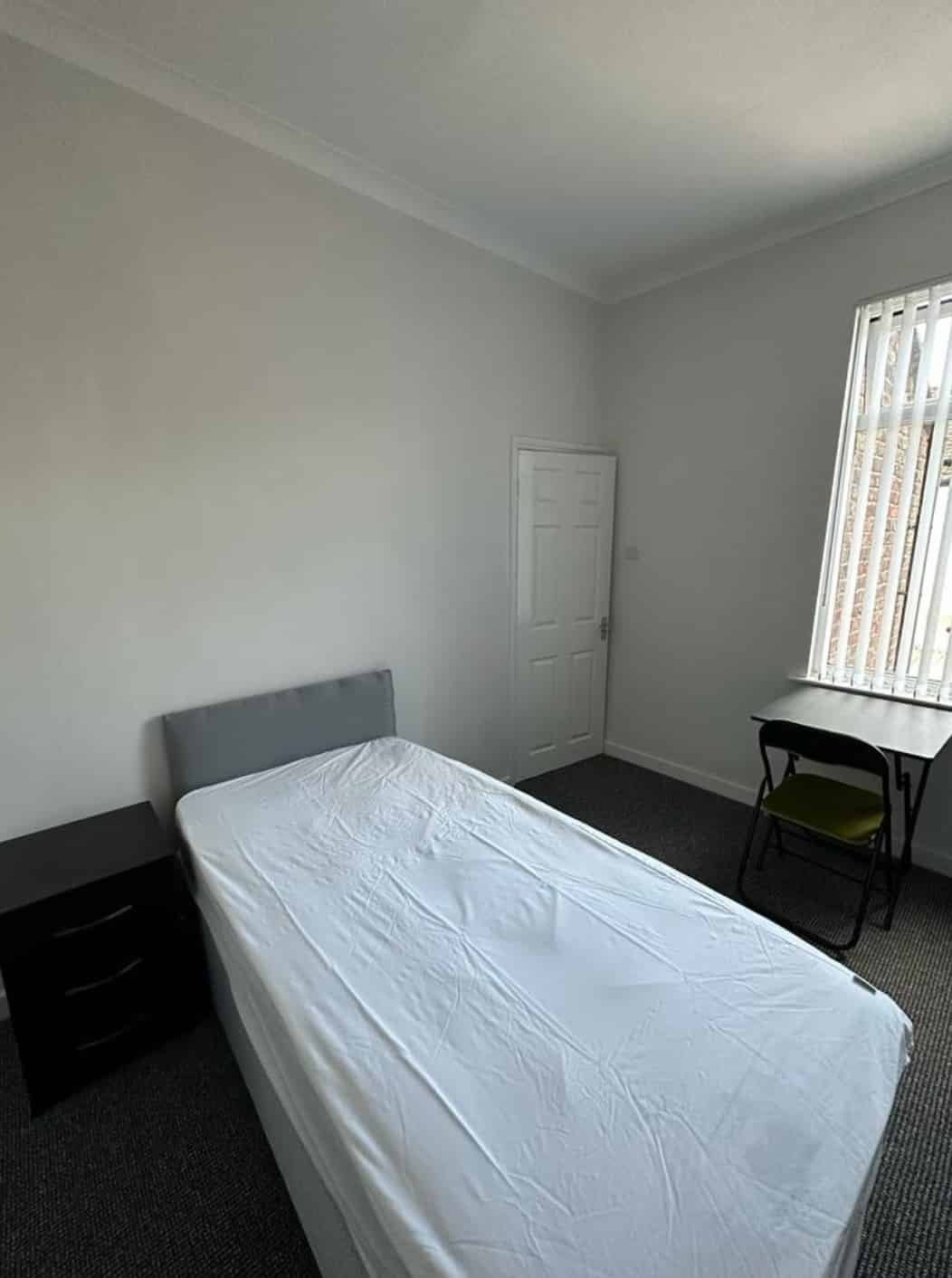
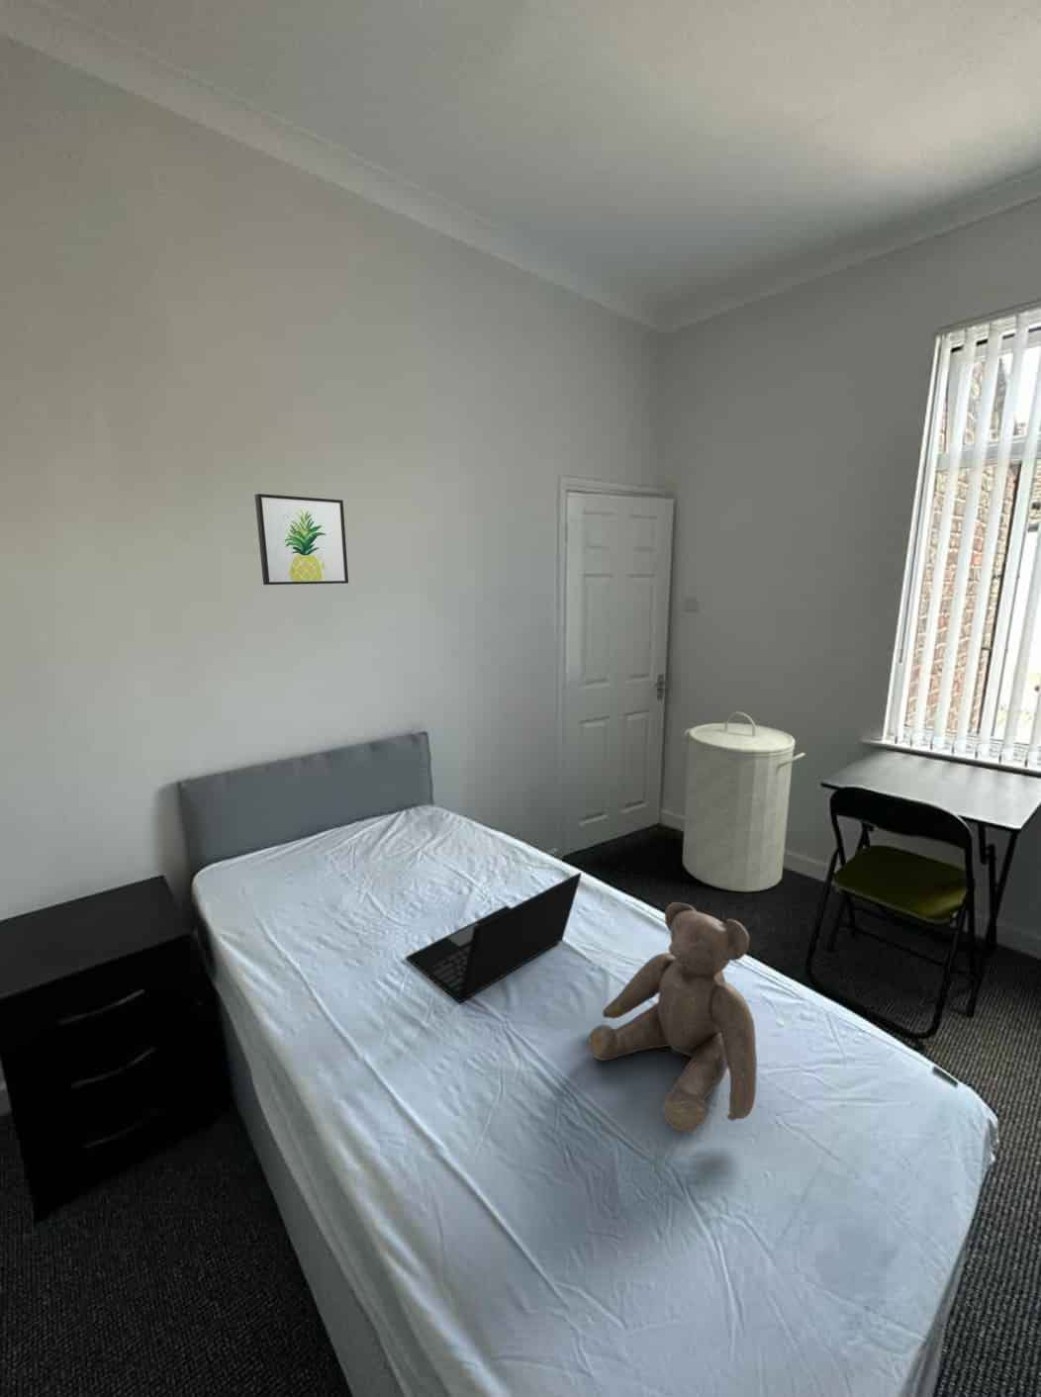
+ laundry hamper (736, 793)
+ teddy bear (671, 1000)
+ laptop (493, 916)
+ wall art (304, 541)
